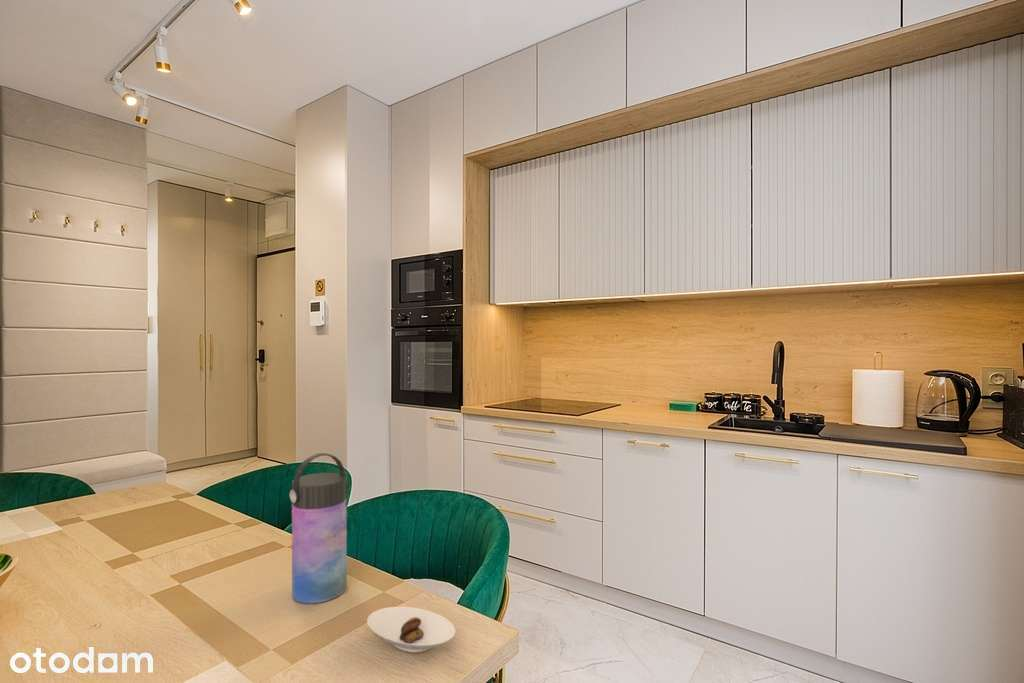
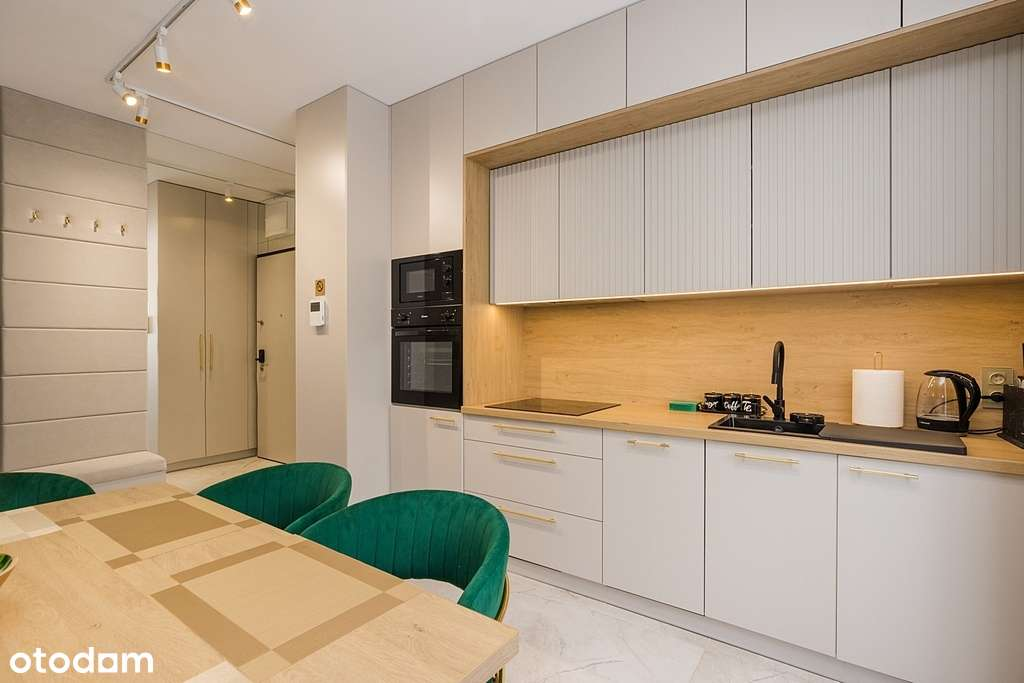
- saucer (410, 631)
- water bottle (319, 522)
